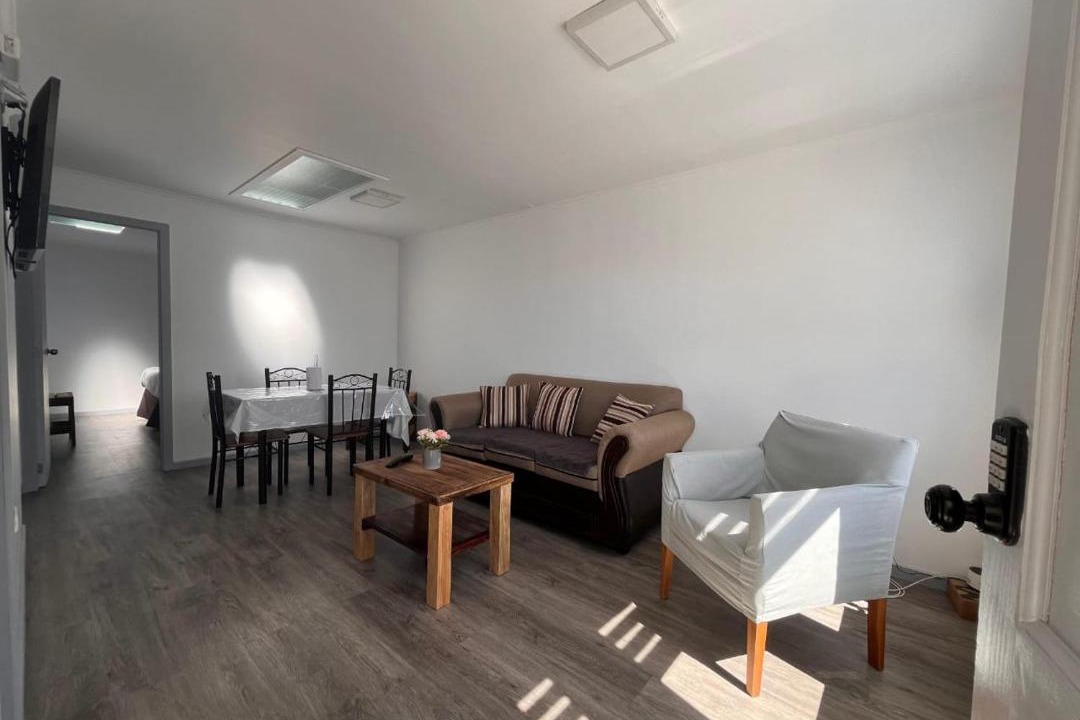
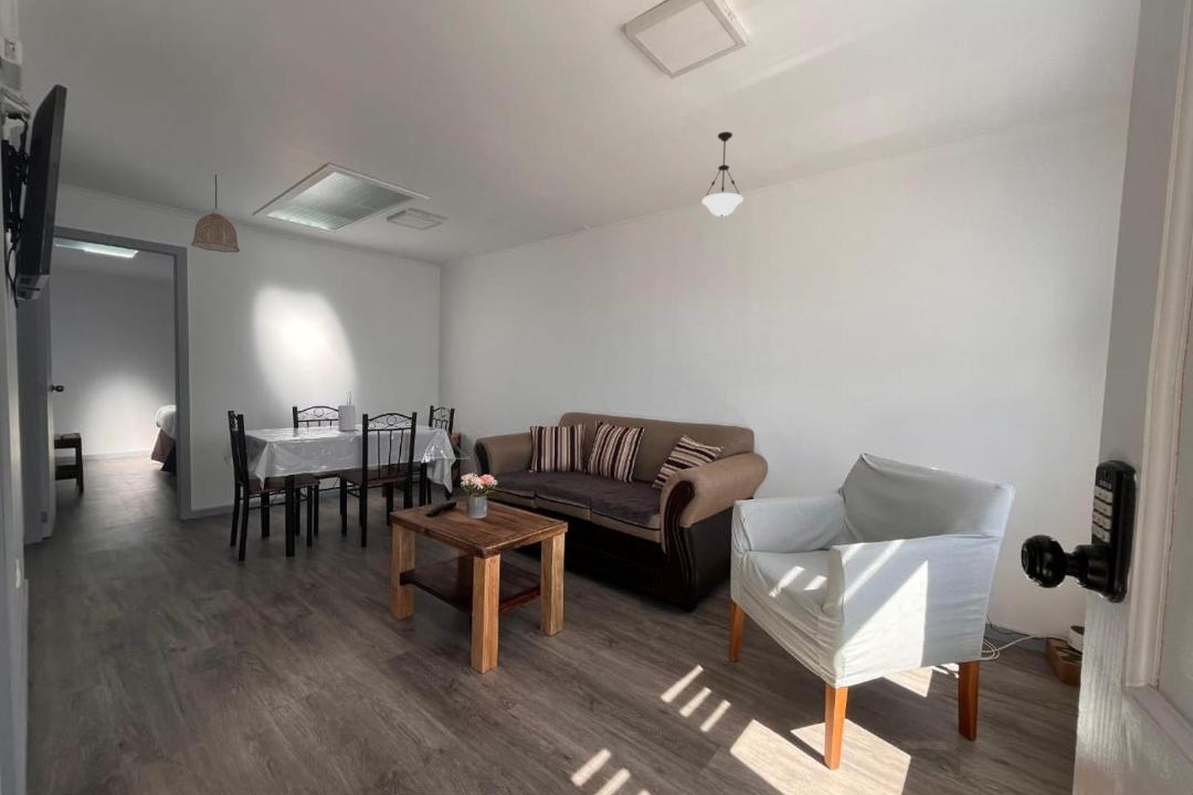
+ pendant lamp (215, 211)
+ pendant light (722, 176)
